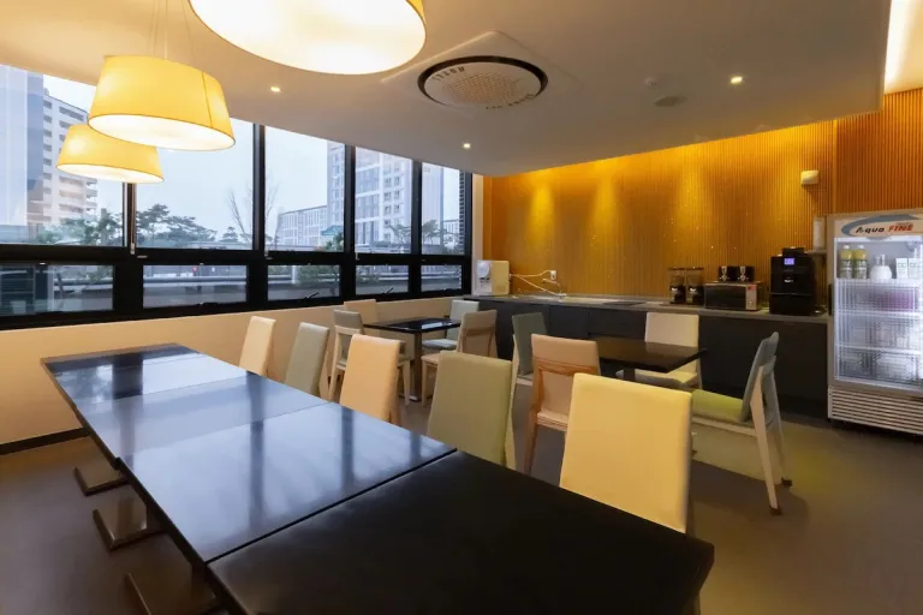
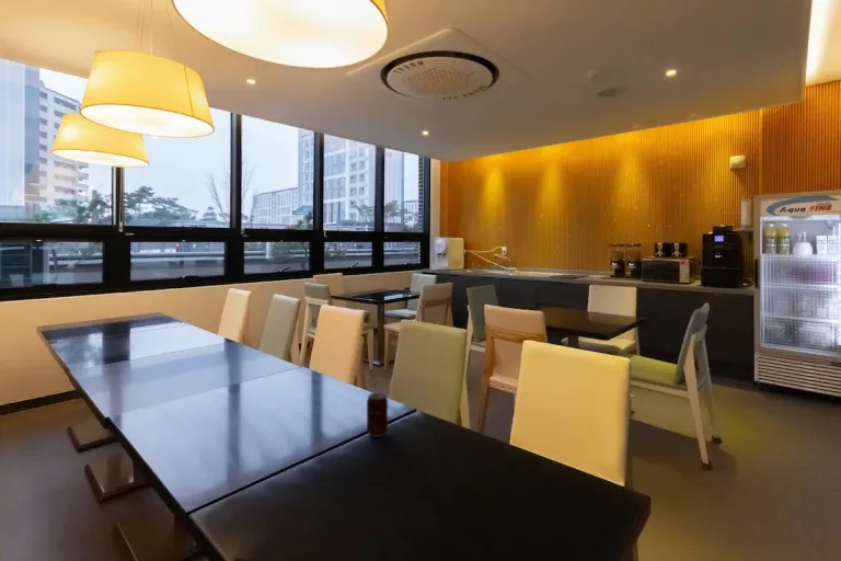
+ beverage can (377, 413)
